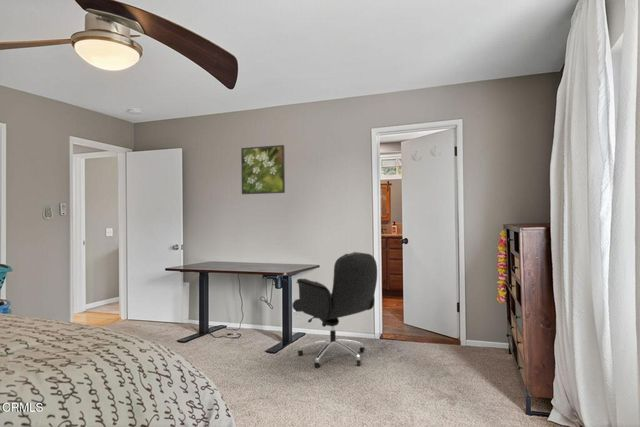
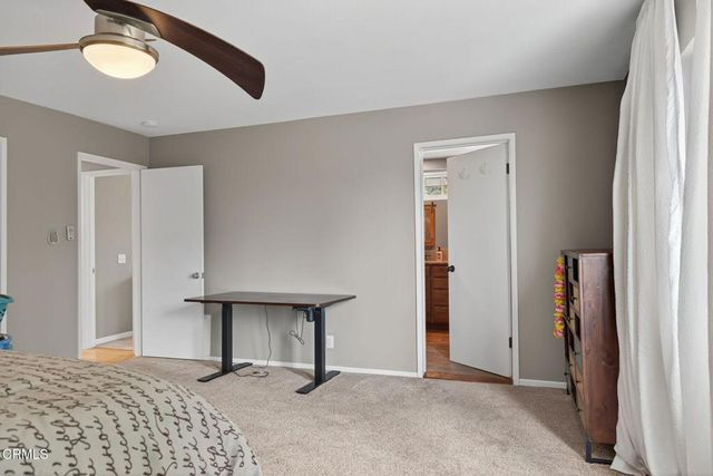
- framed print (262, 170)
- office chair (335, 304)
